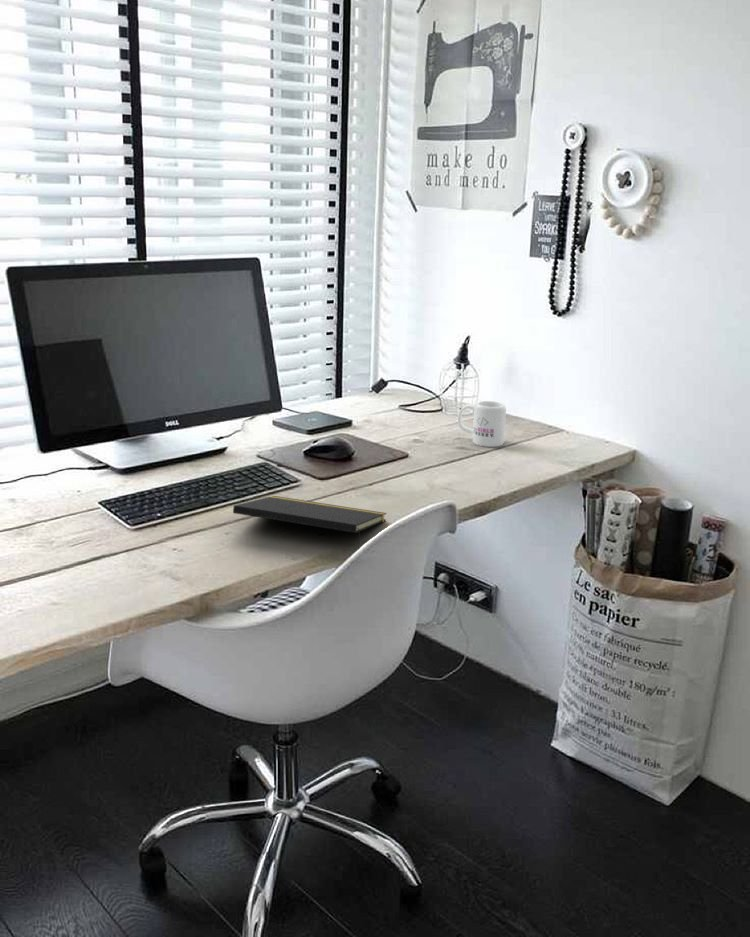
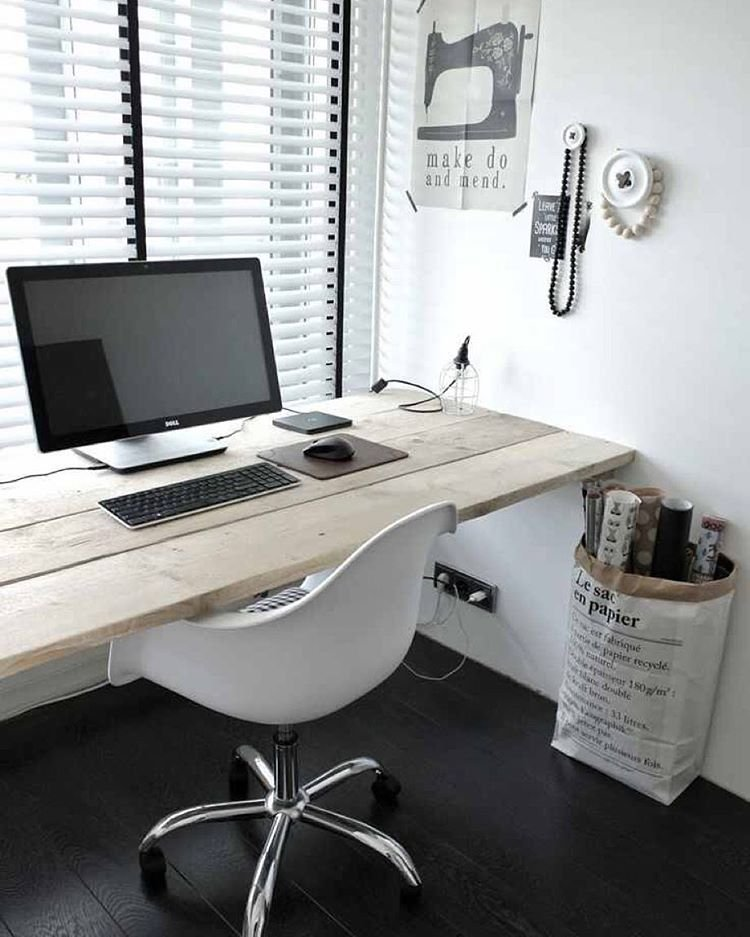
- mug (480, 422)
- notepad (311, 513)
